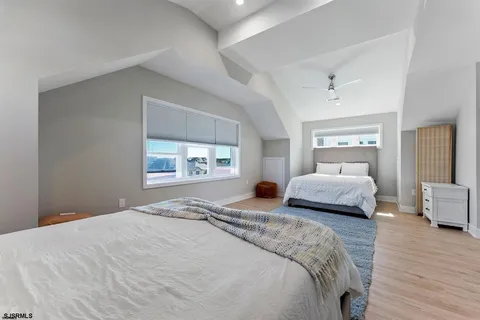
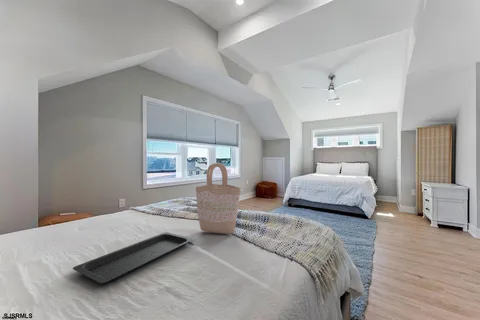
+ serving tray (142, 253)
+ shopping bag (217, 198)
